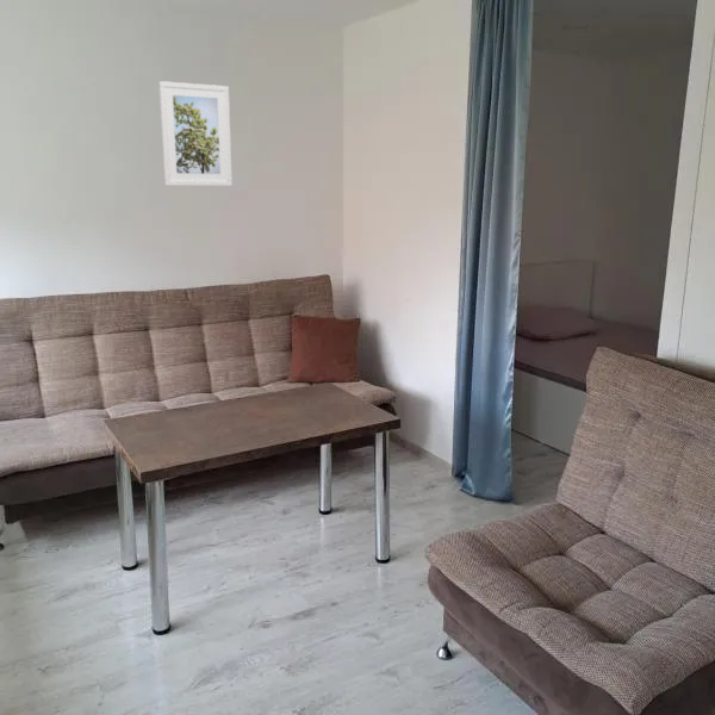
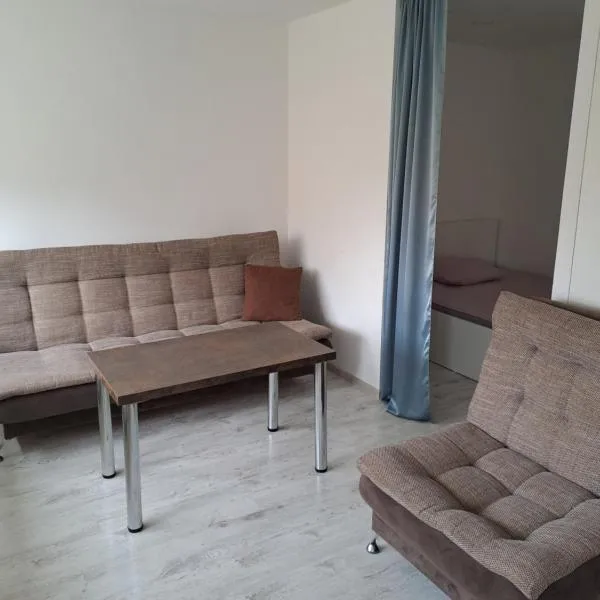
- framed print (197, 135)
